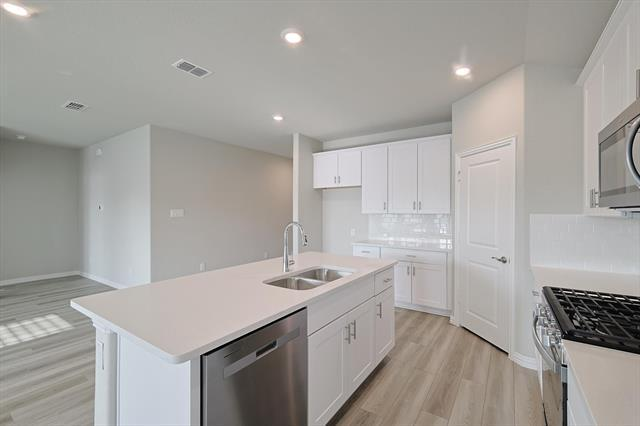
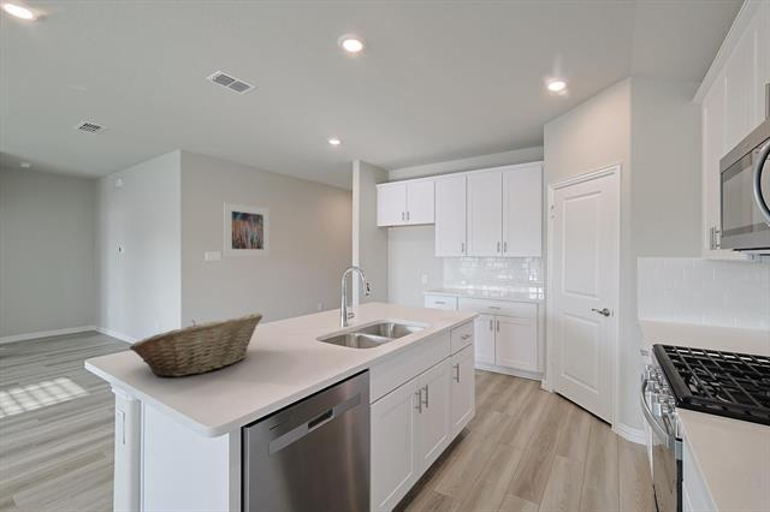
+ fruit basket (203, 339)
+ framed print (248, 231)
